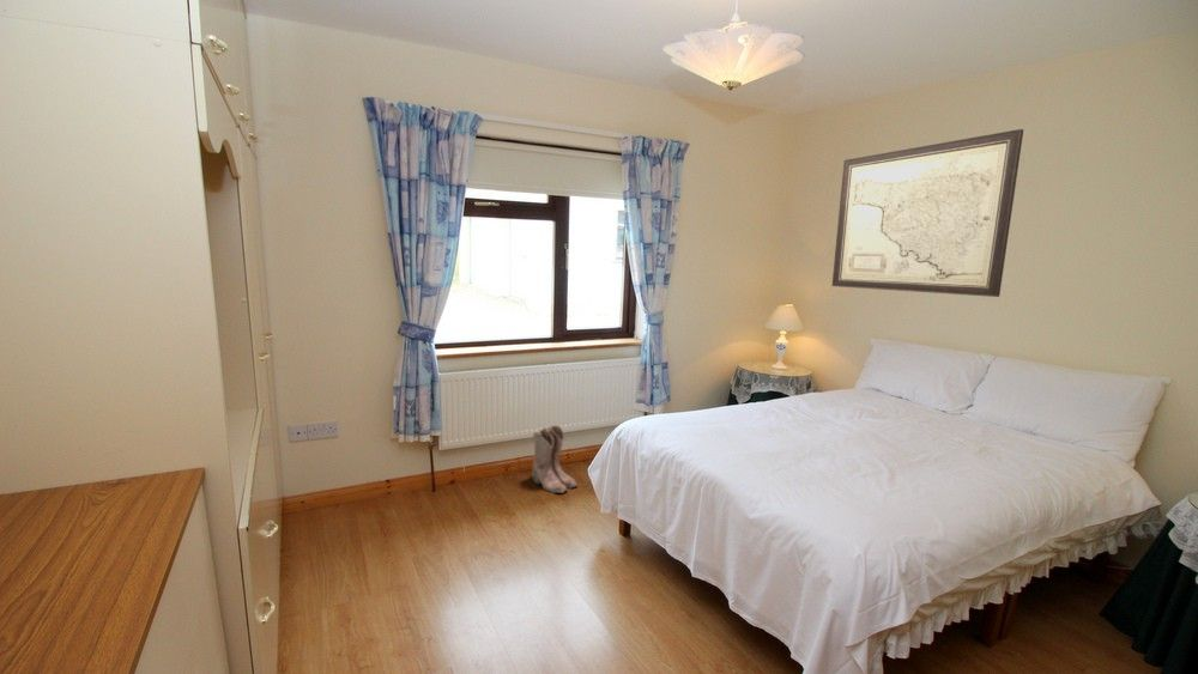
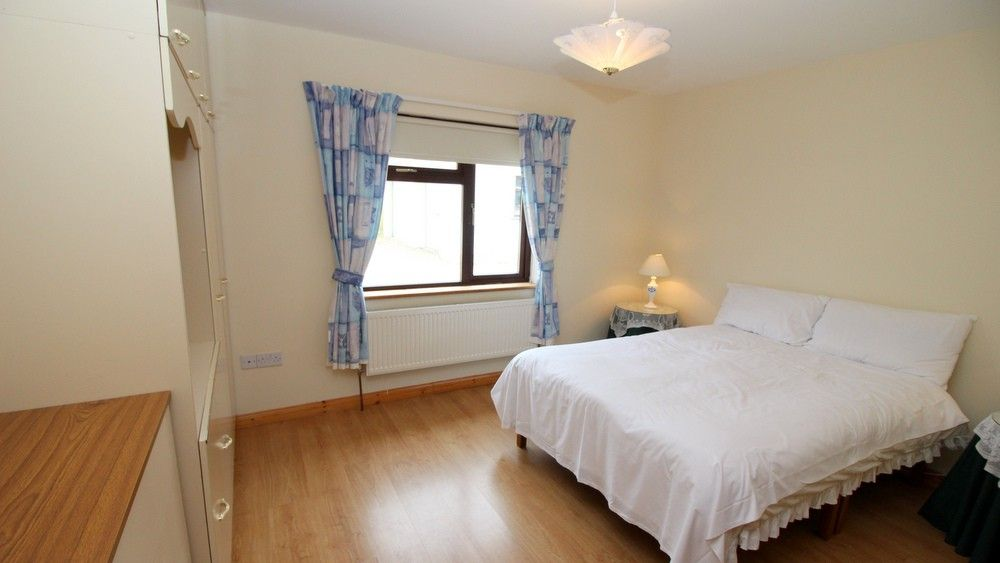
- boots (555, 456)
- wall art (912, 220)
